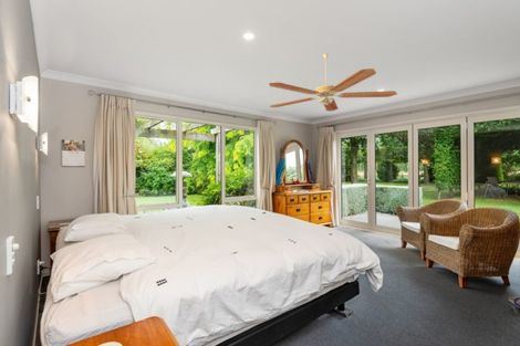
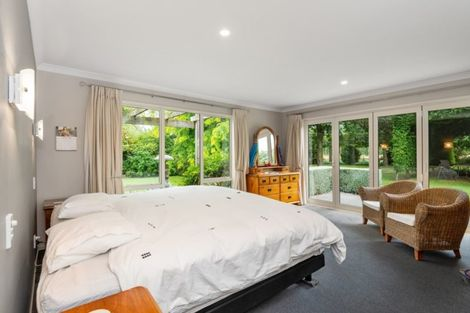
- ceiling fan (325, 81)
